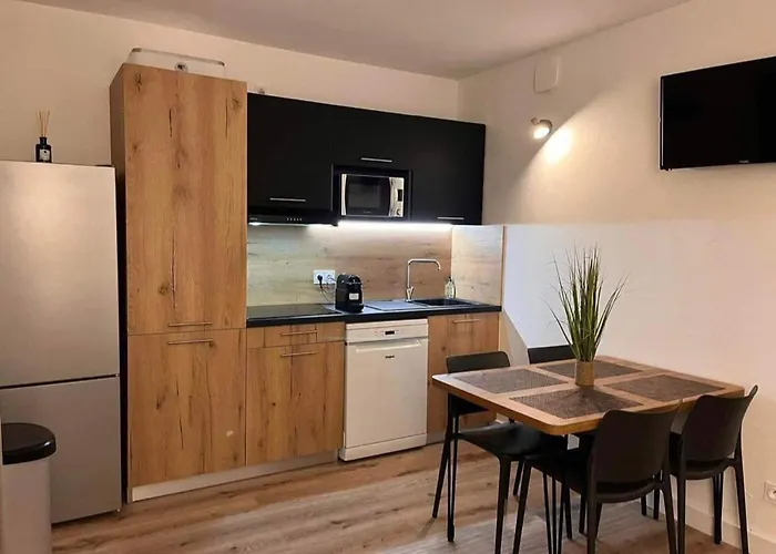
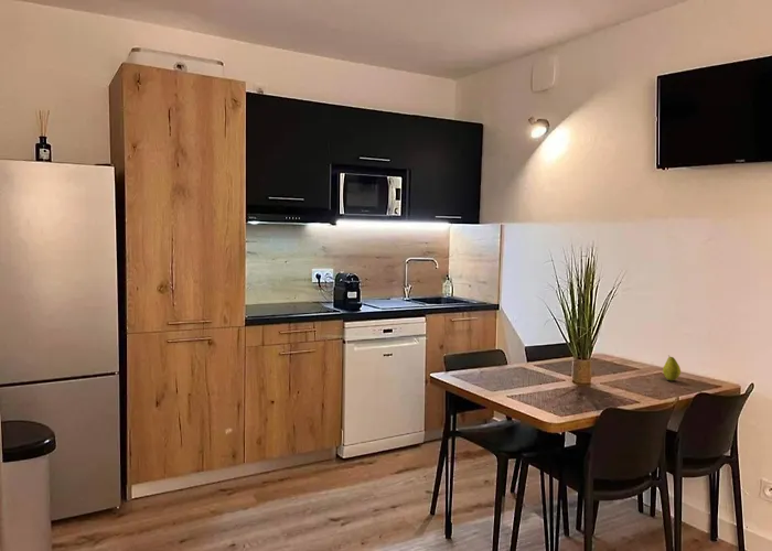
+ fruit (671, 368)
